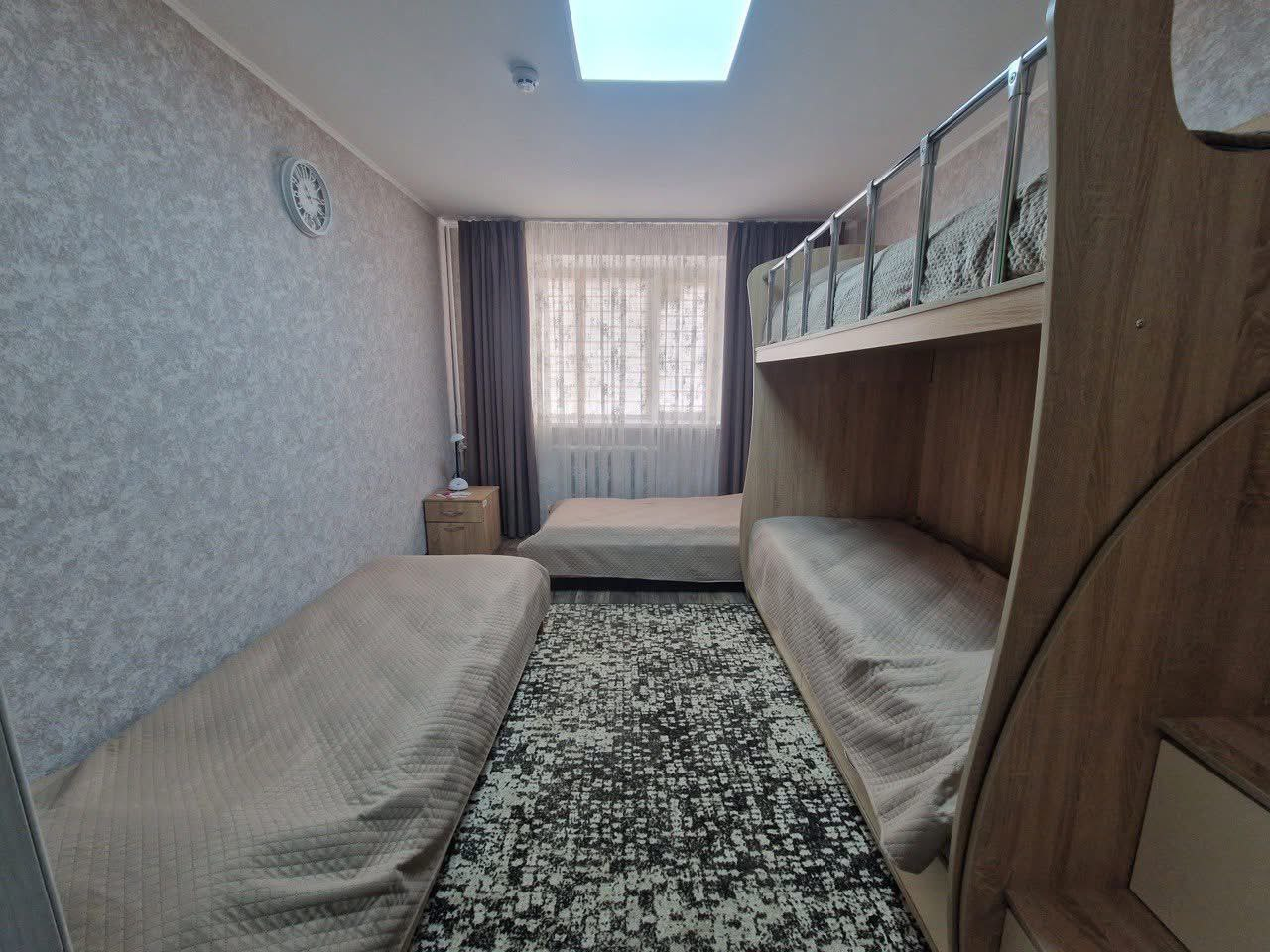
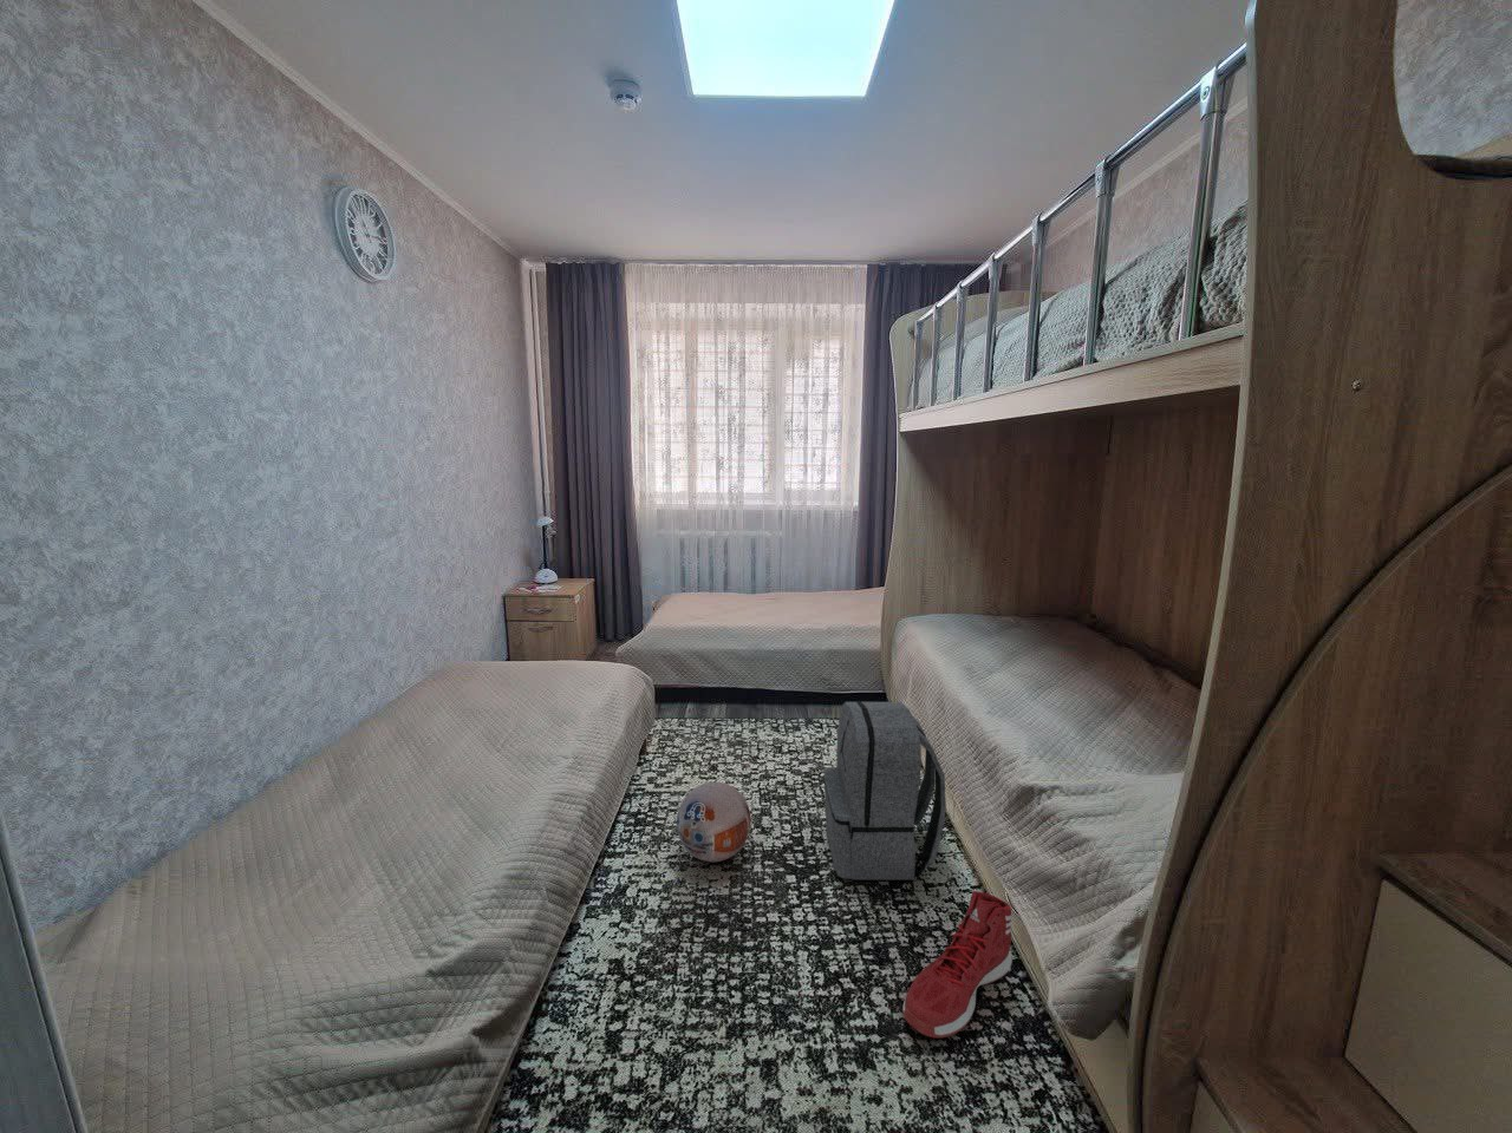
+ sneaker (962, 949)
+ backpack (883, 780)
+ ball (713, 820)
